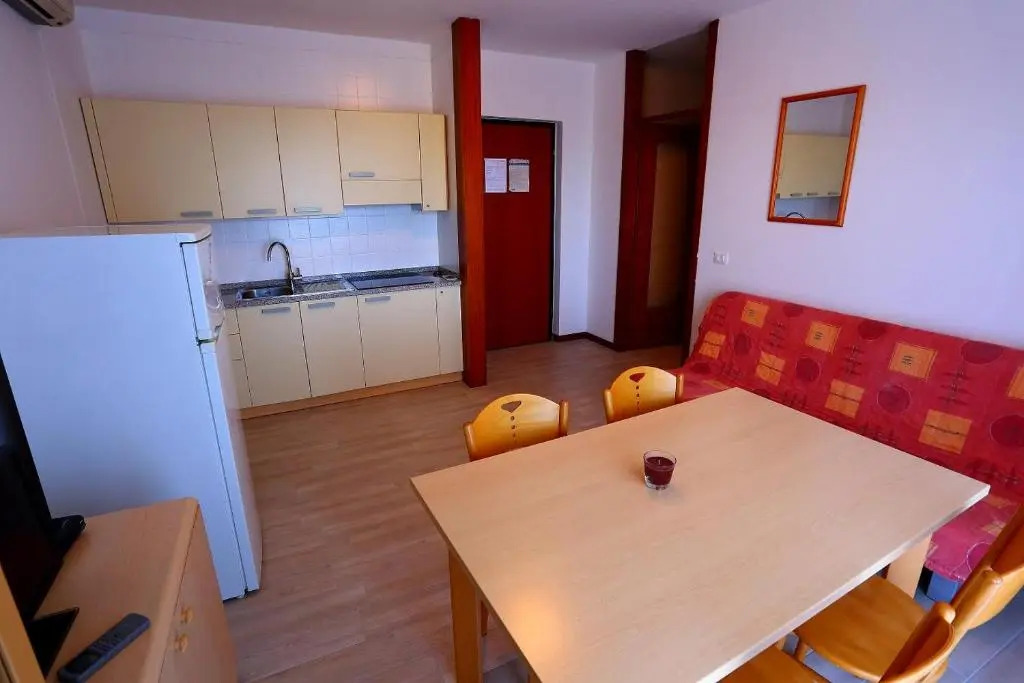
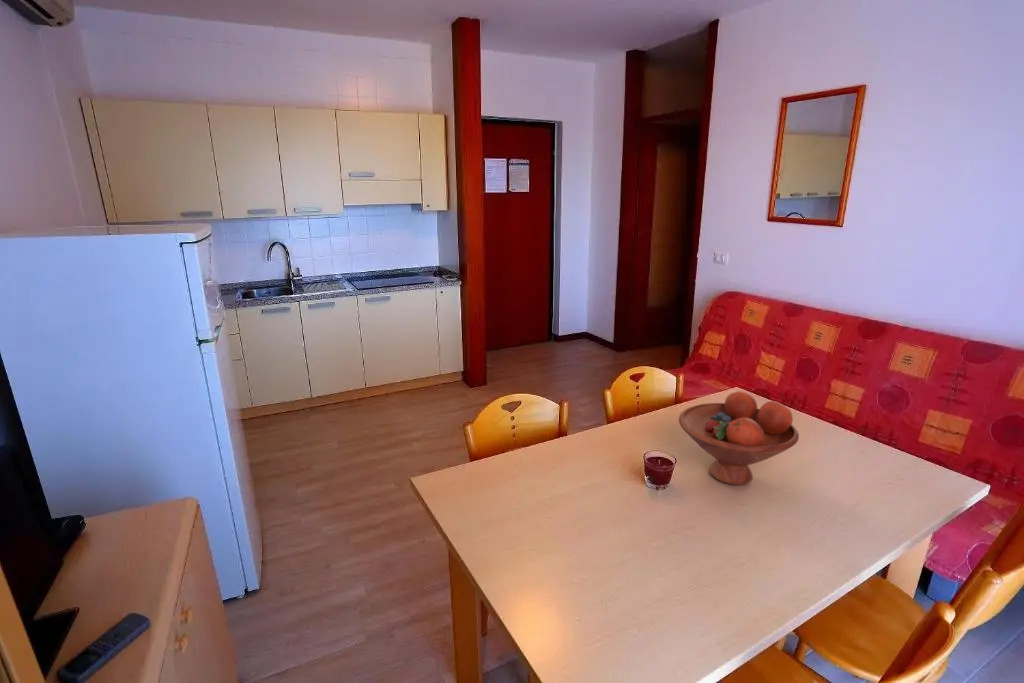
+ fruit bowl (734, 439)
